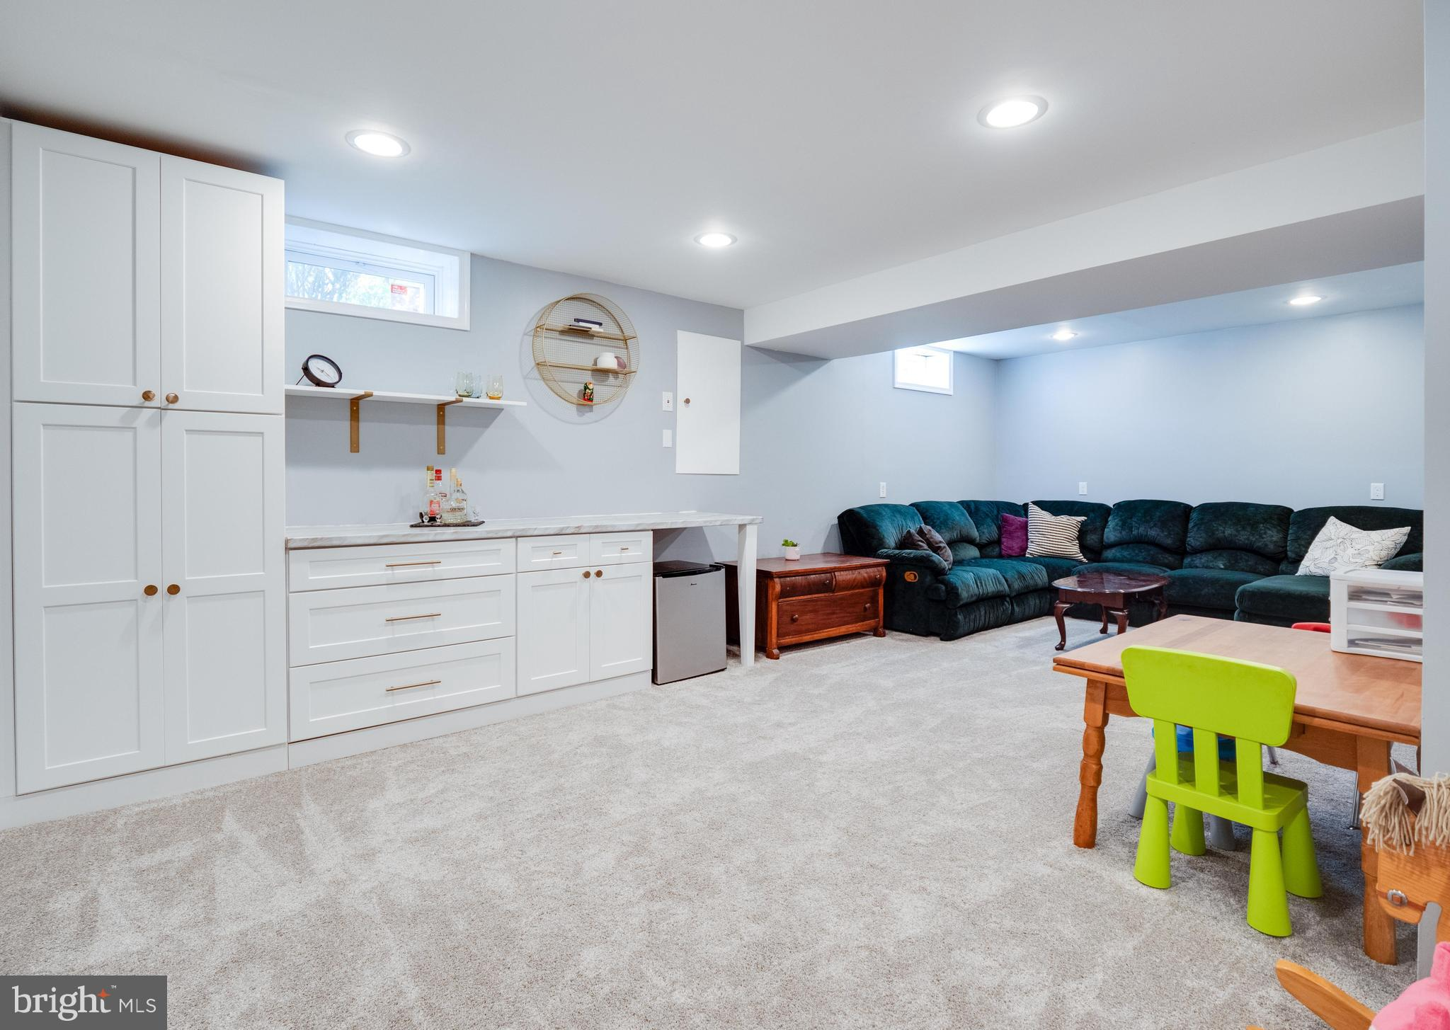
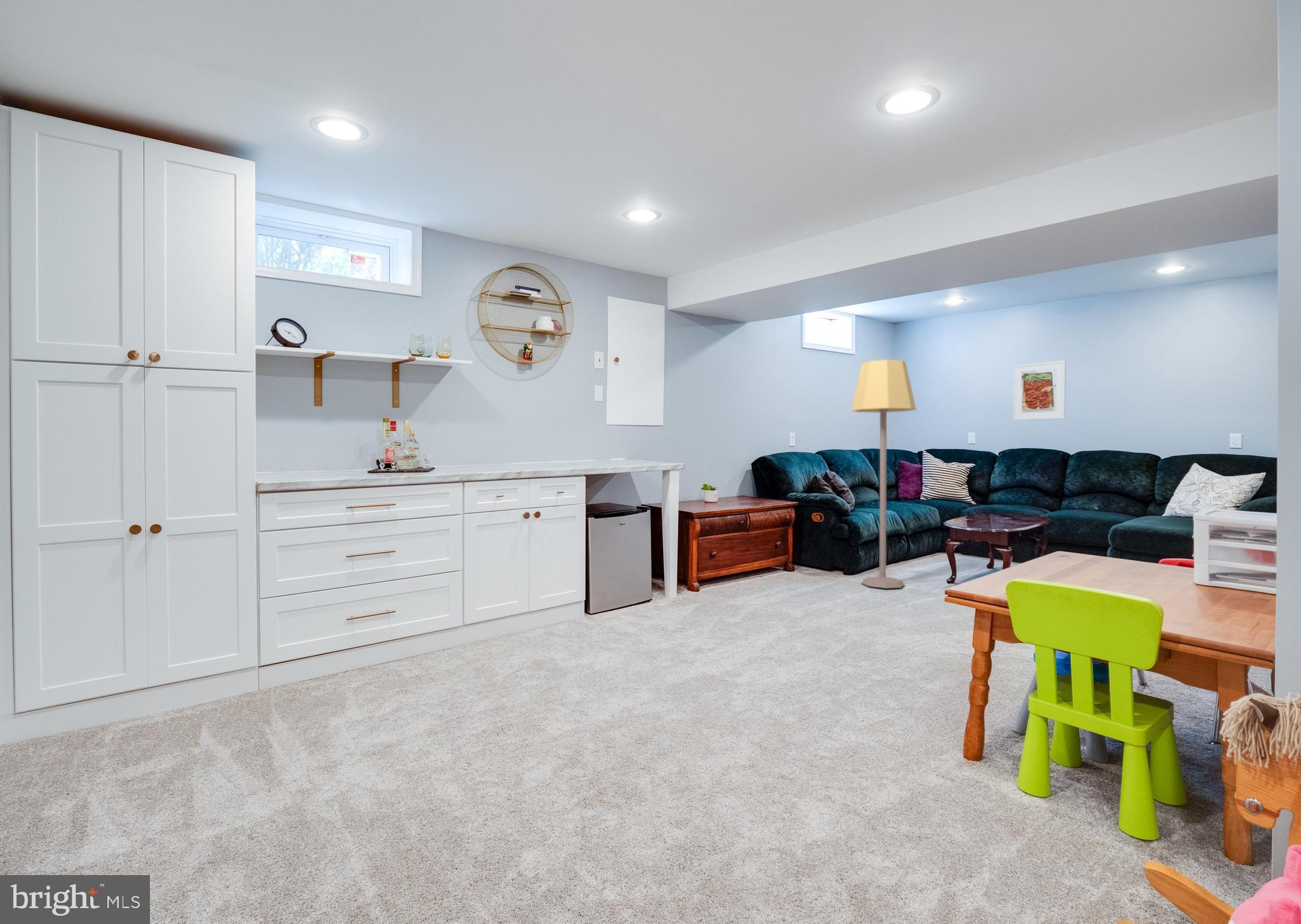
+ lamp (883, 474)
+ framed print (1039, 391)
